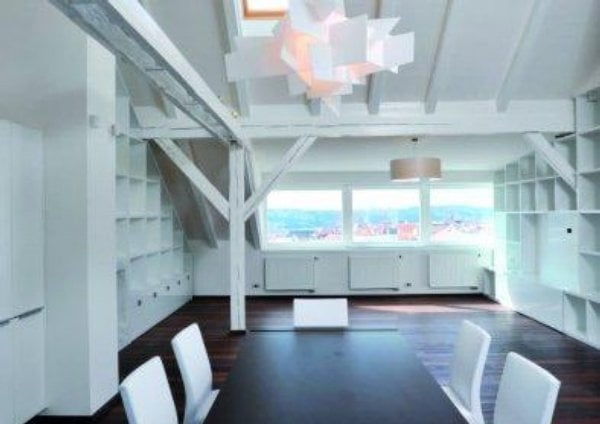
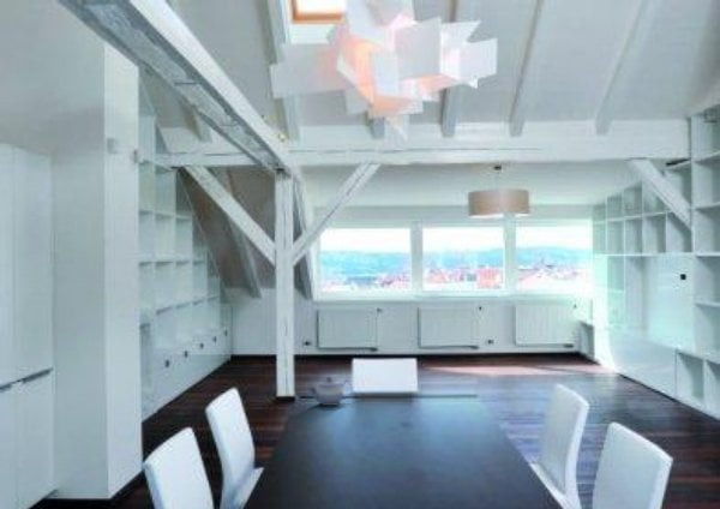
+ teapot (330, 390)
